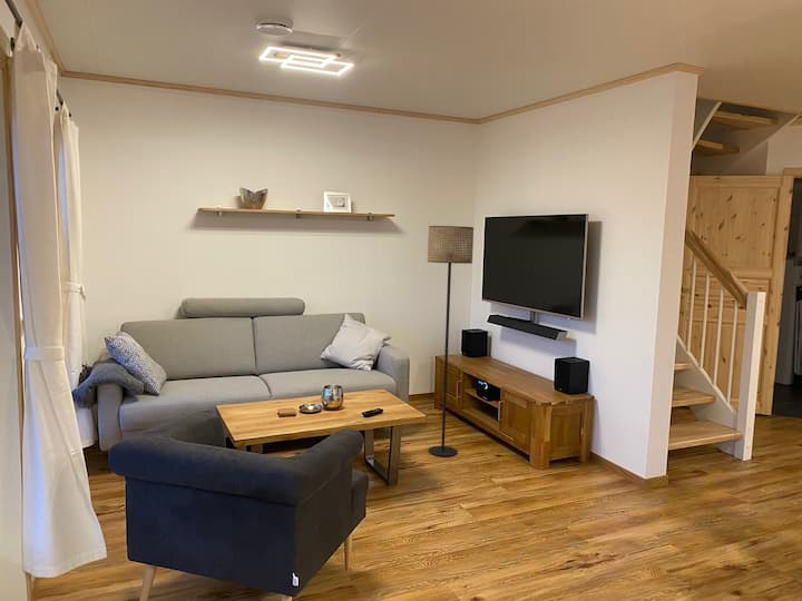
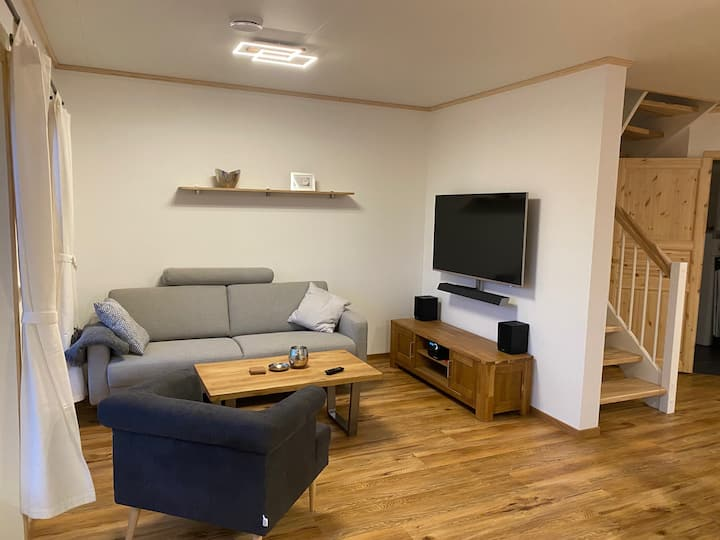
- floor lamp (447, 341)
